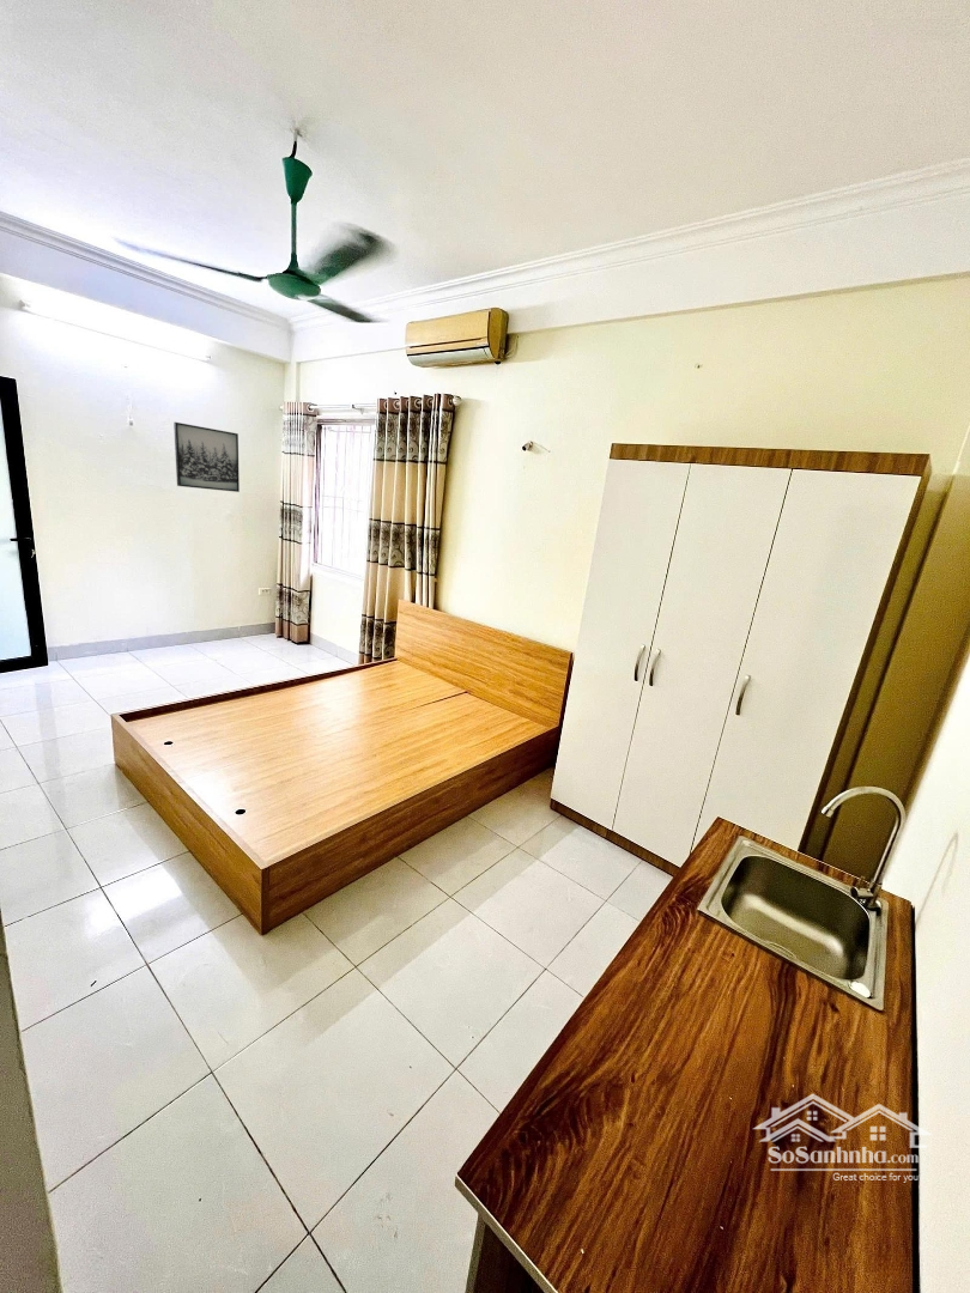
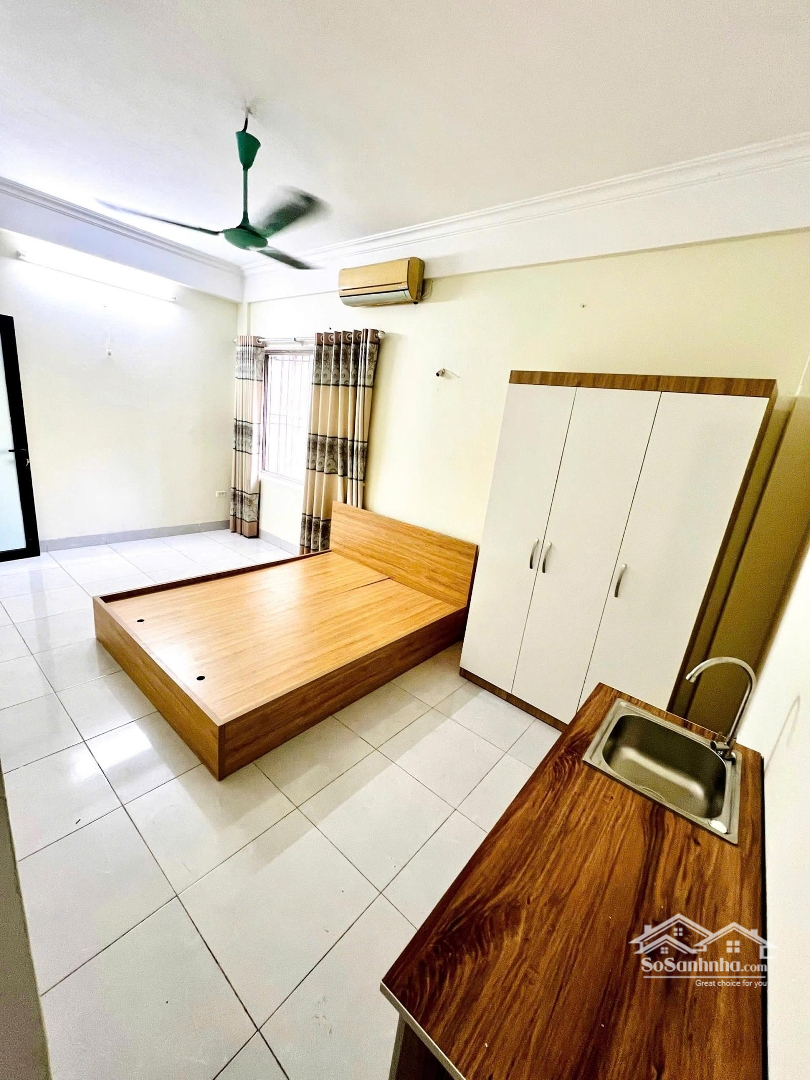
- wall art (208, 459)
